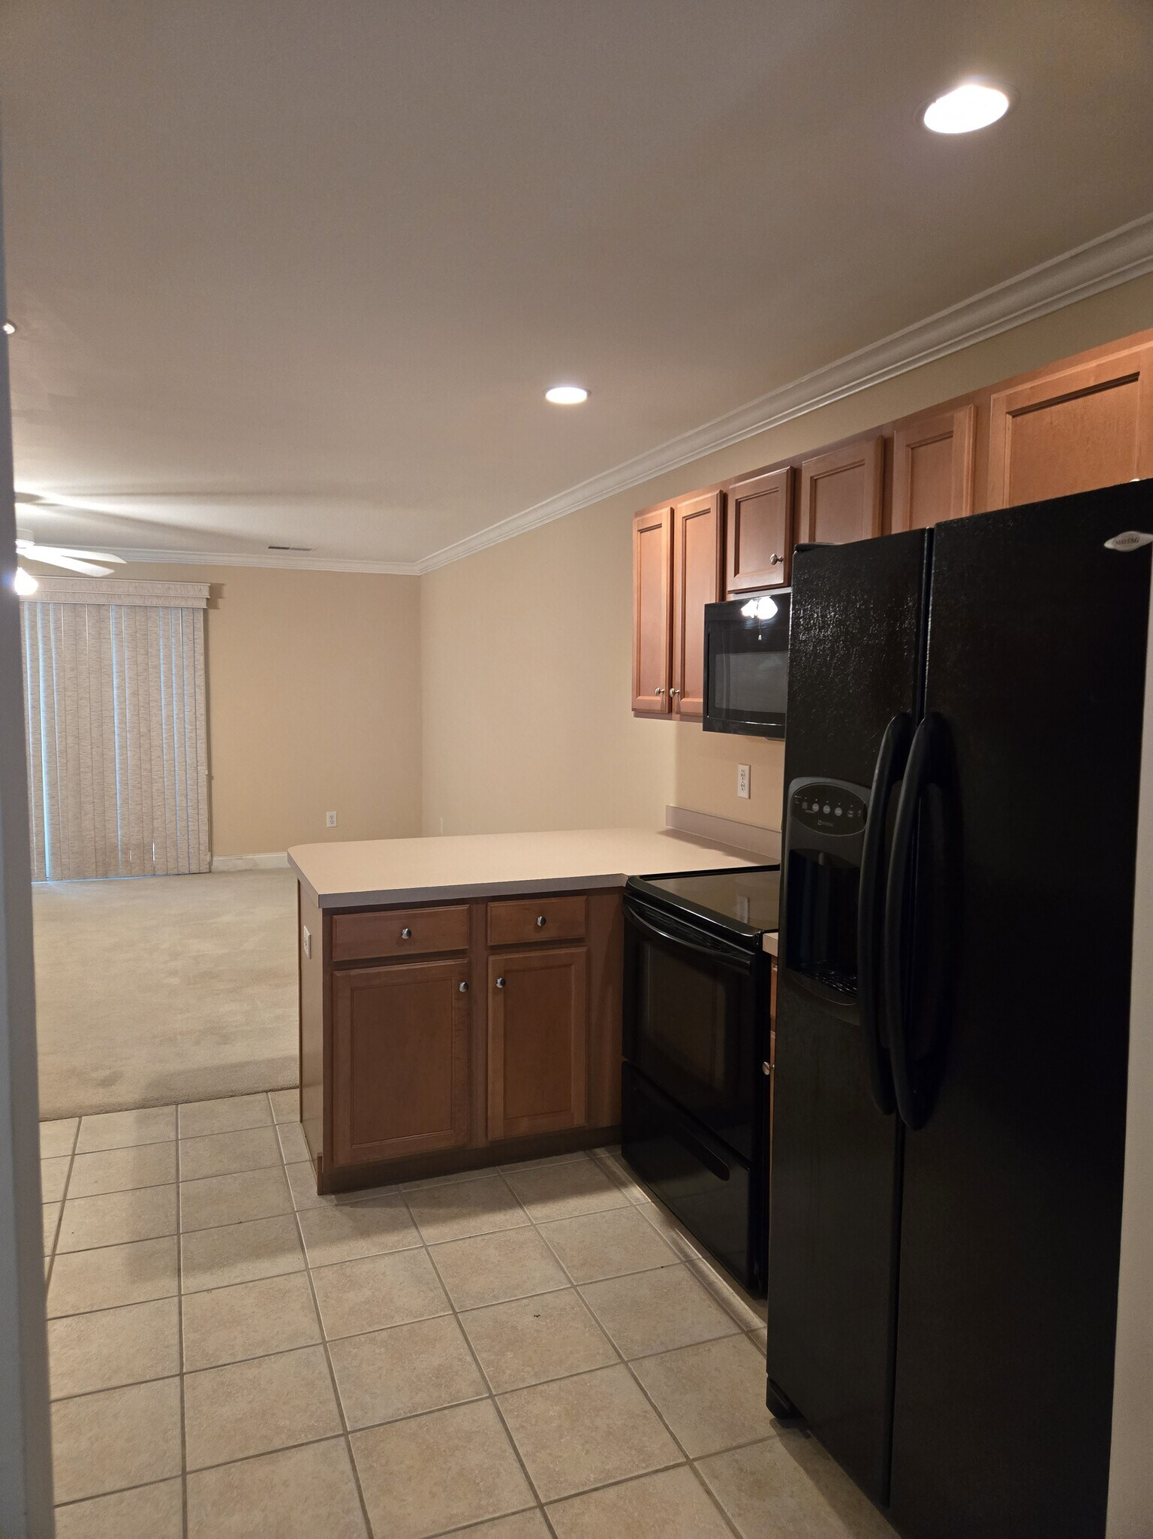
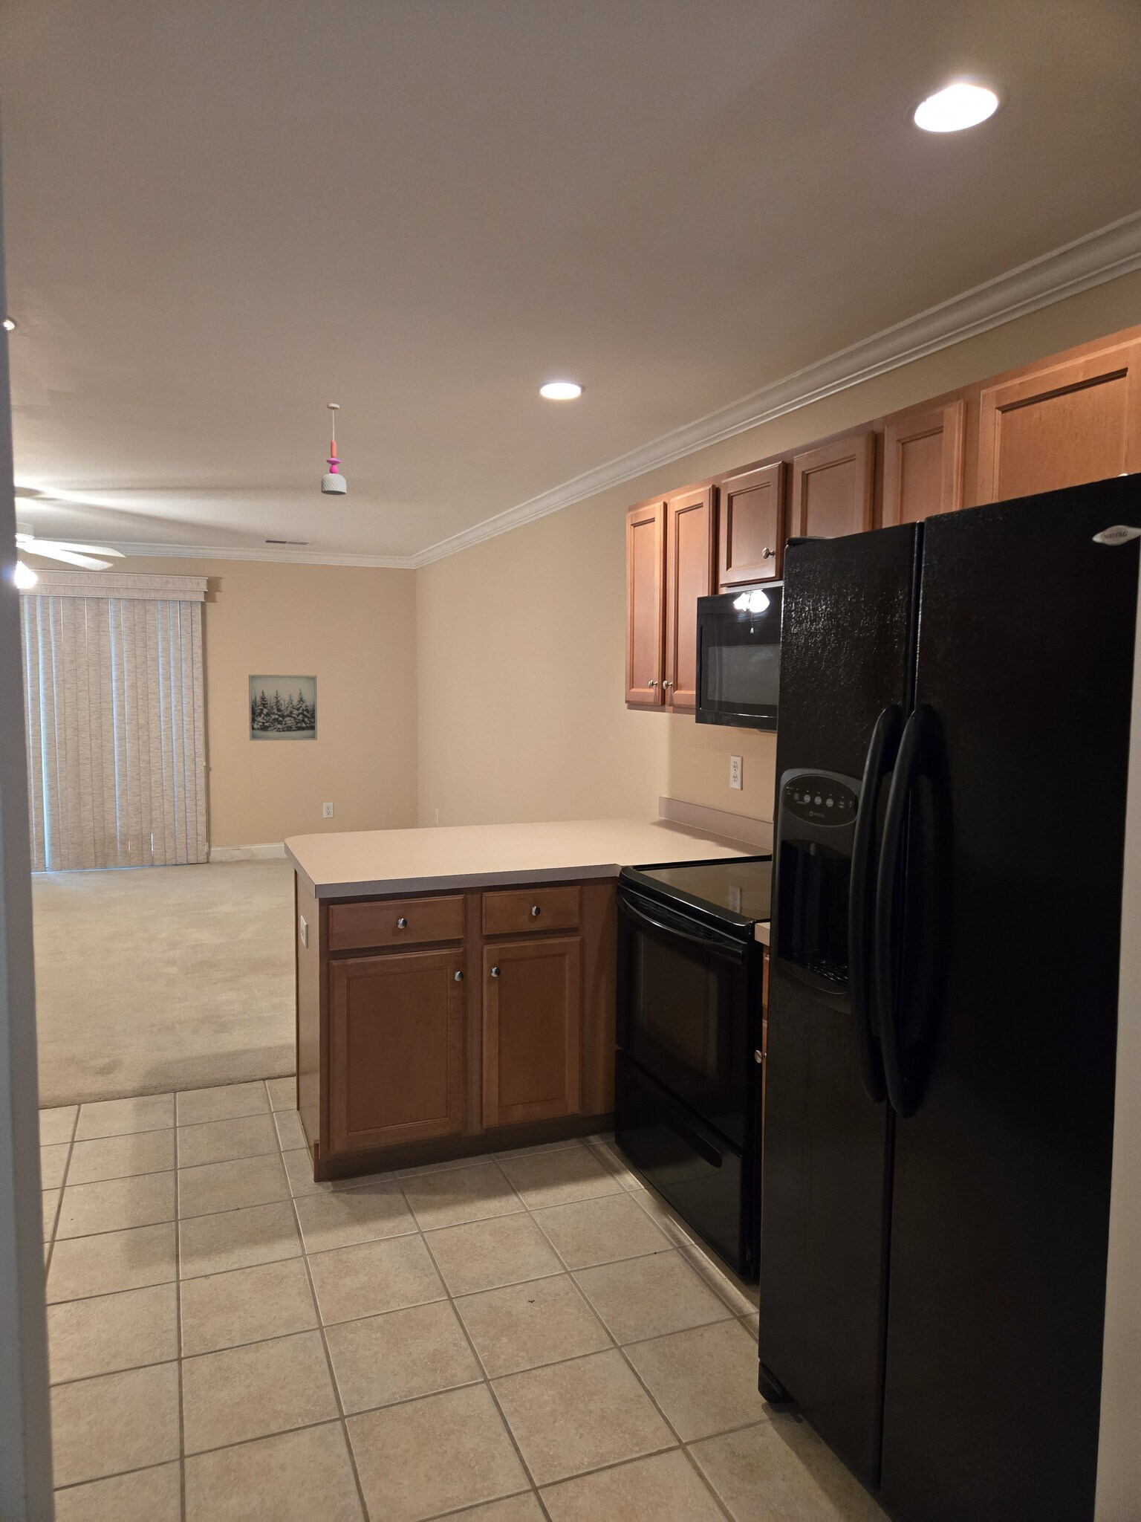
+ pendant light (333, 449)
+ wall art (283, 707)
